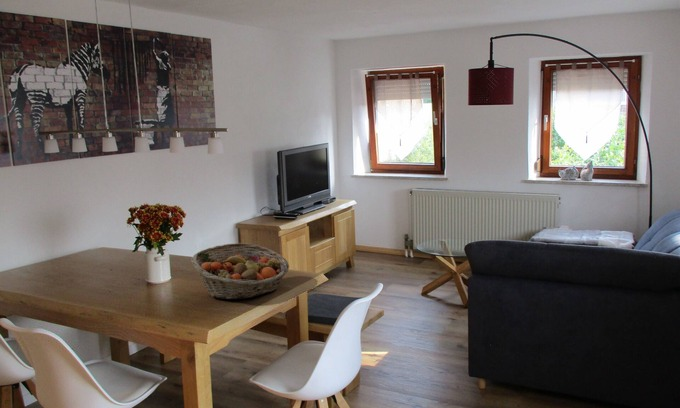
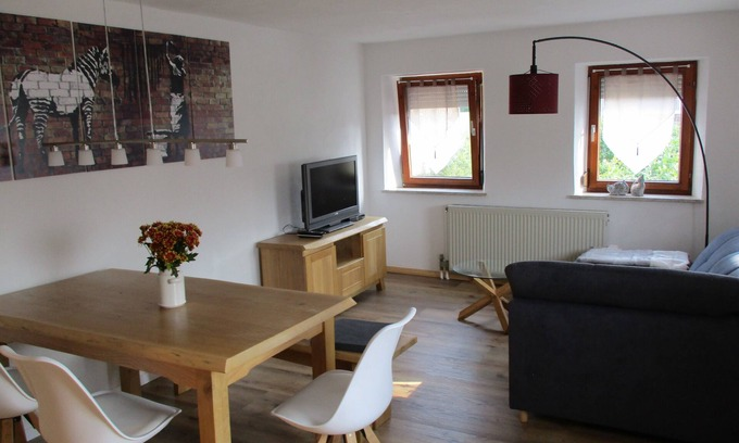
- fruit basket (241, 269)
